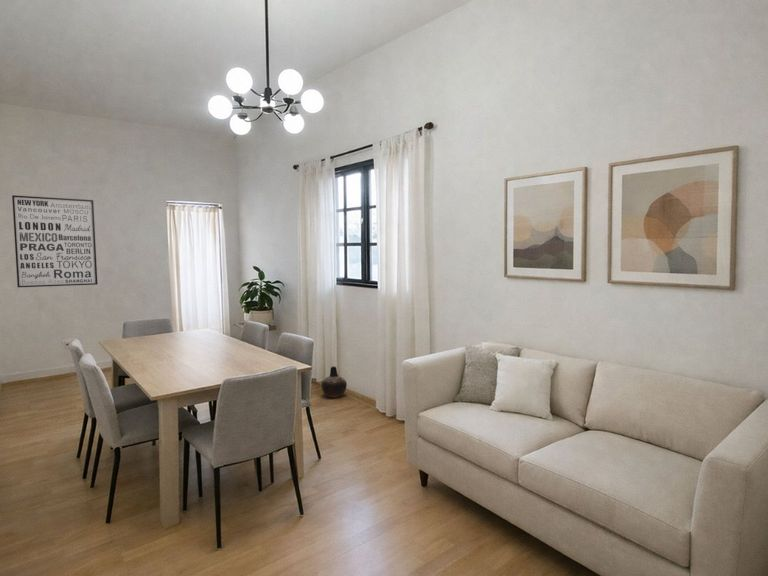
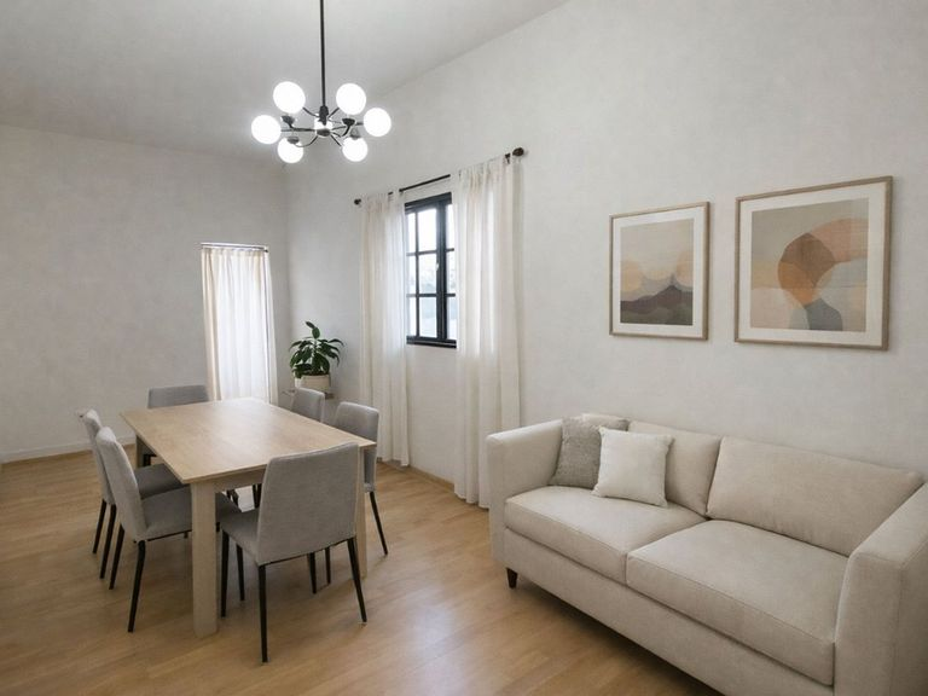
- wall art (56, 242)
- vase (334, 381)
